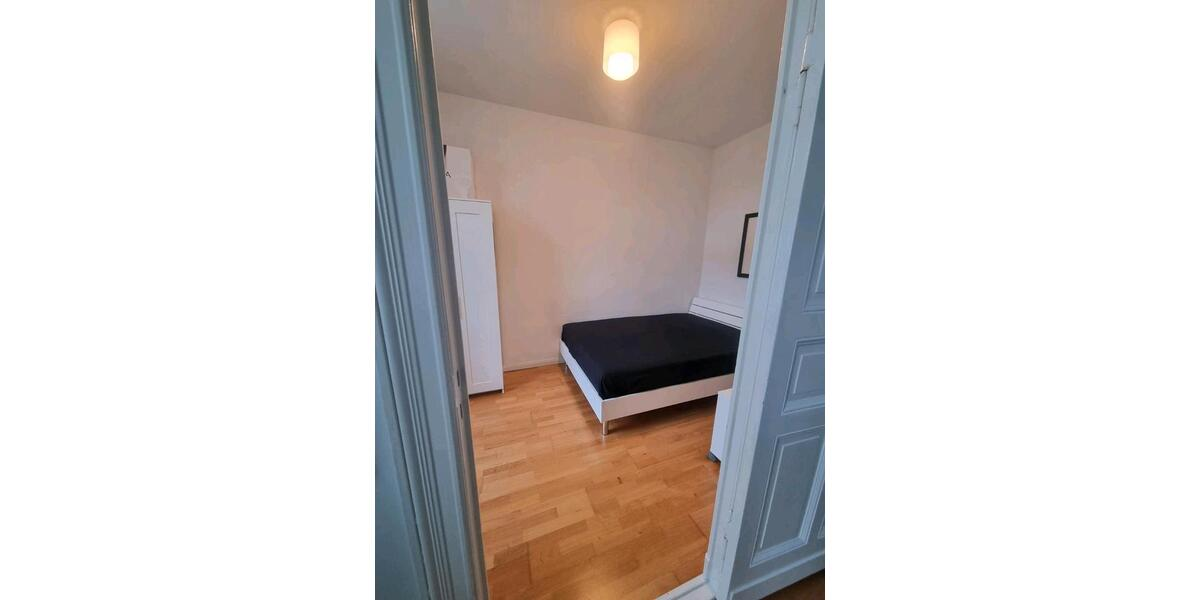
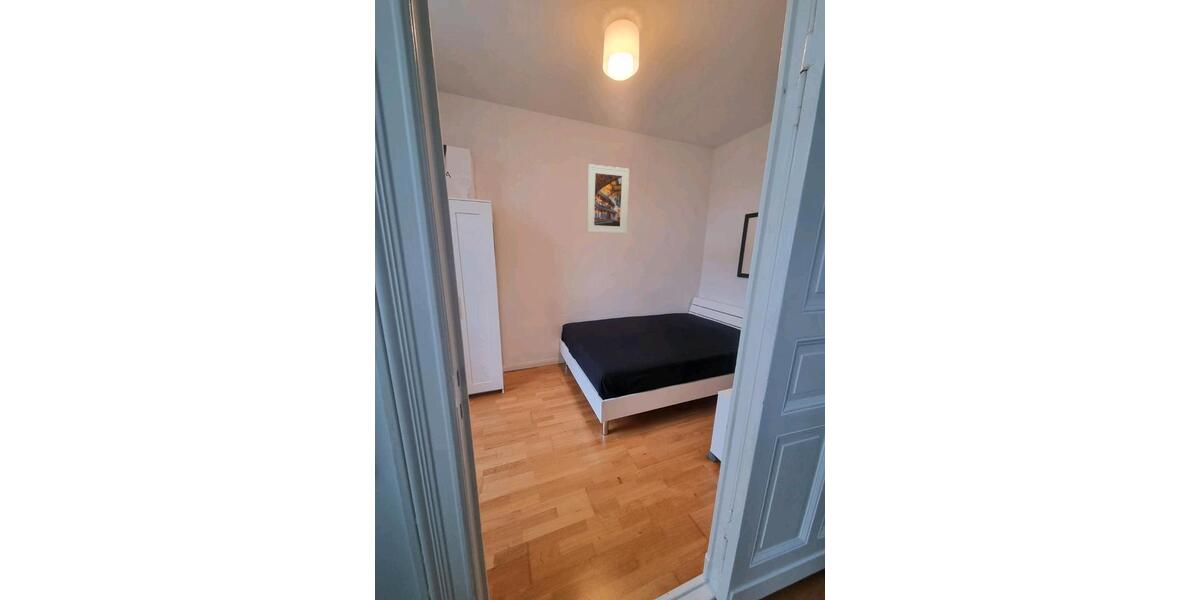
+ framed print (607, 200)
